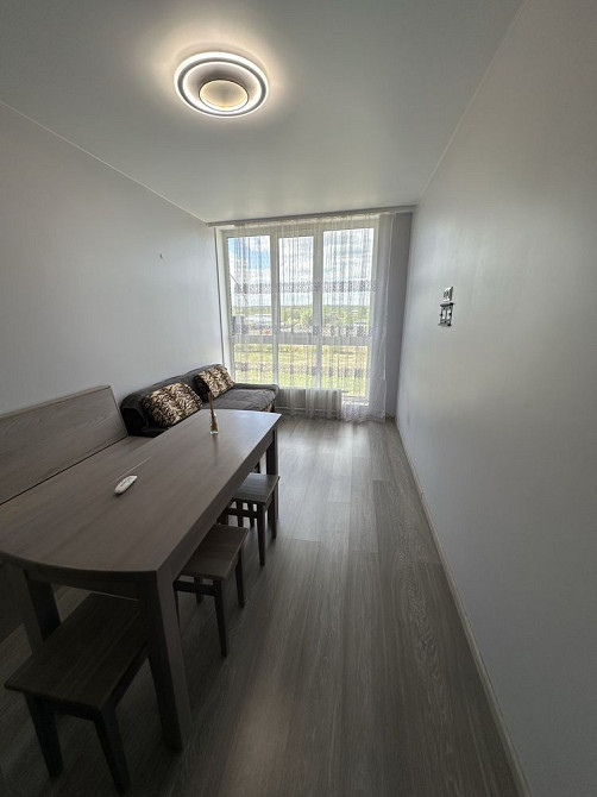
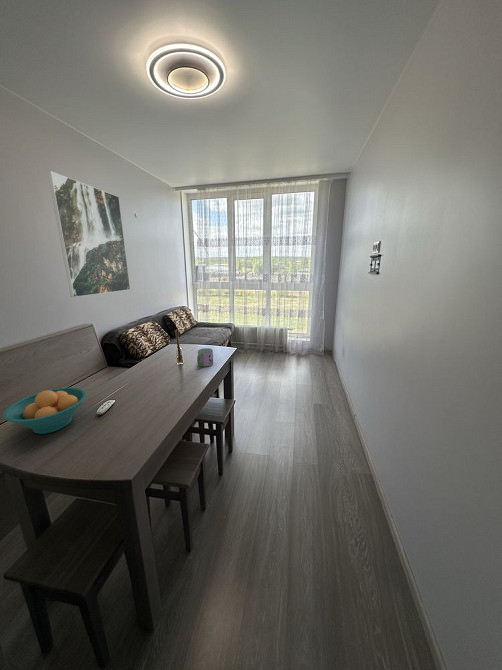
+ mug (204, 358)
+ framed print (97, 242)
+ fruit bowl (49, 408)
